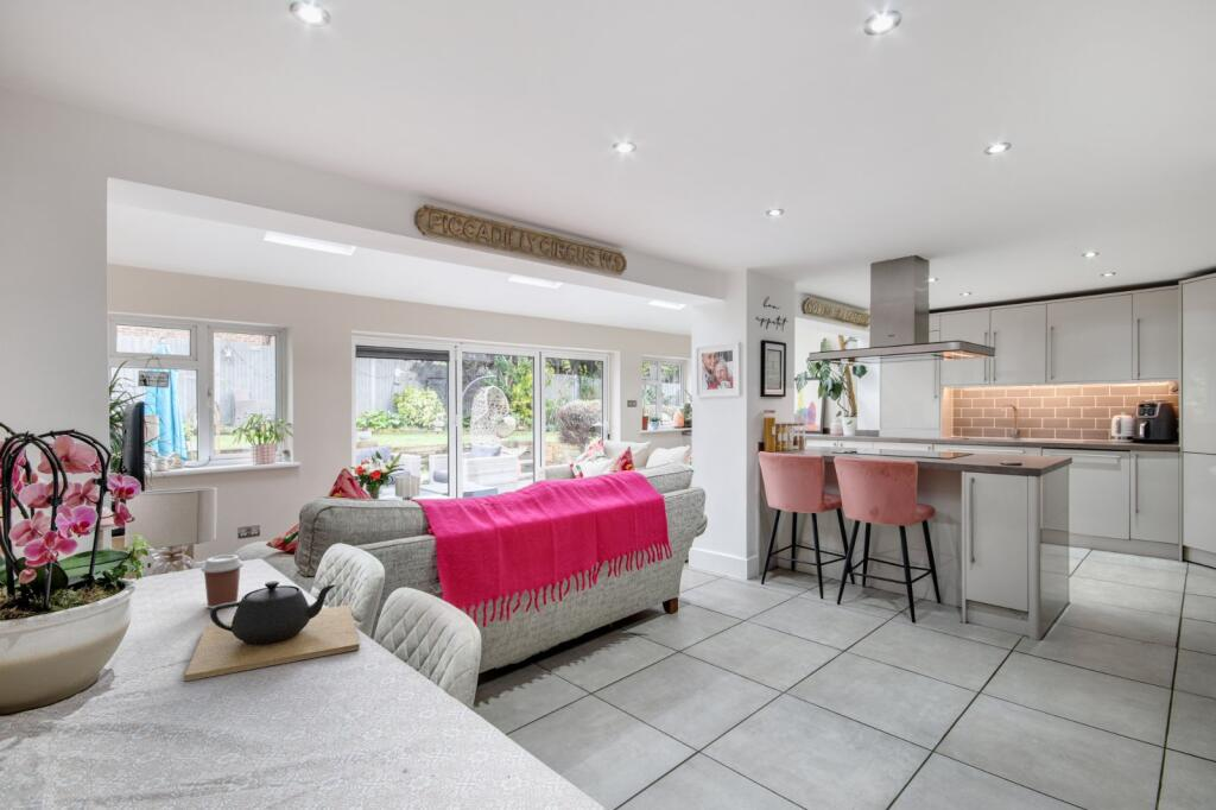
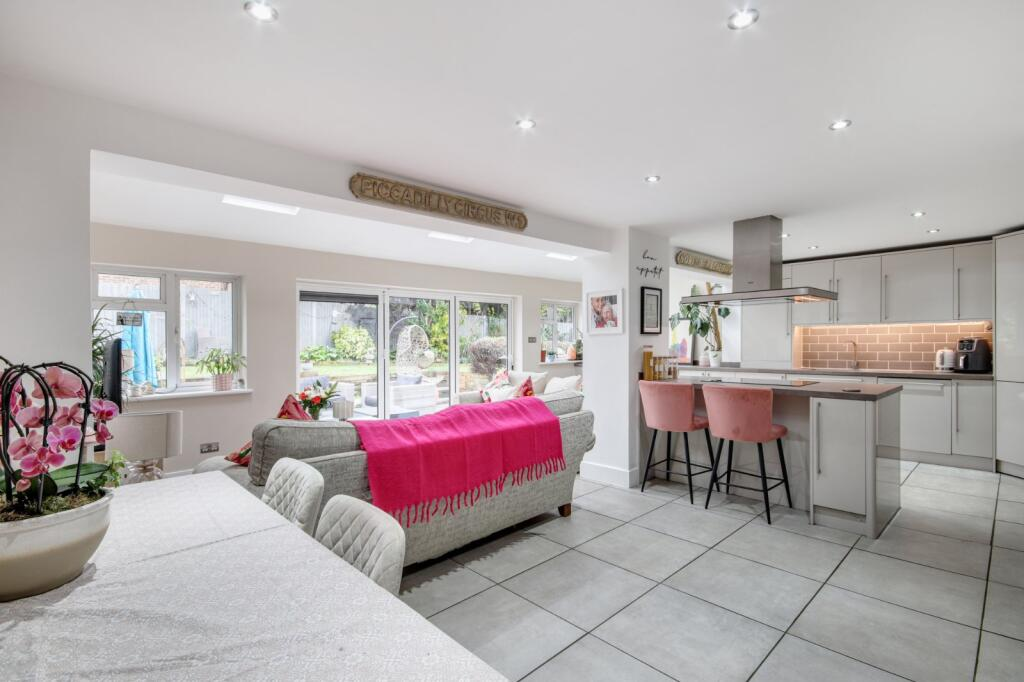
- coffee cup (222, 581)
- teapot (279, 609)
